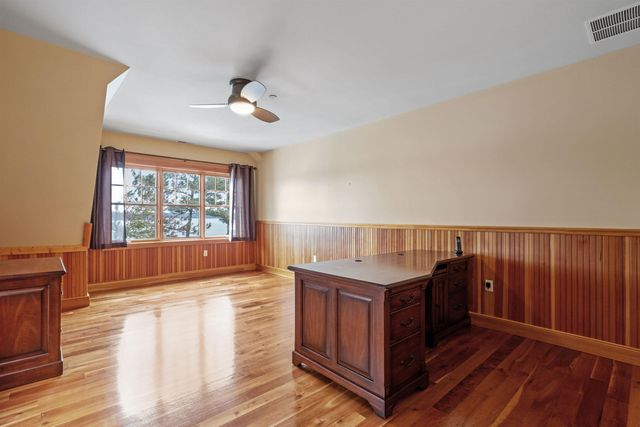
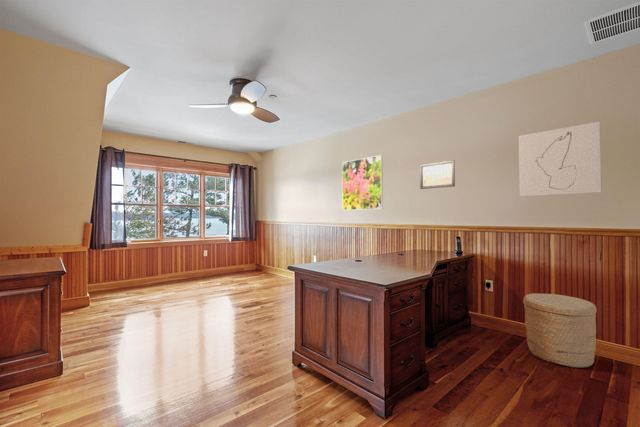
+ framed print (361, 184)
+ wall art (436, 175)
+ basket (558, 327)
+ wall art (557, 162)
